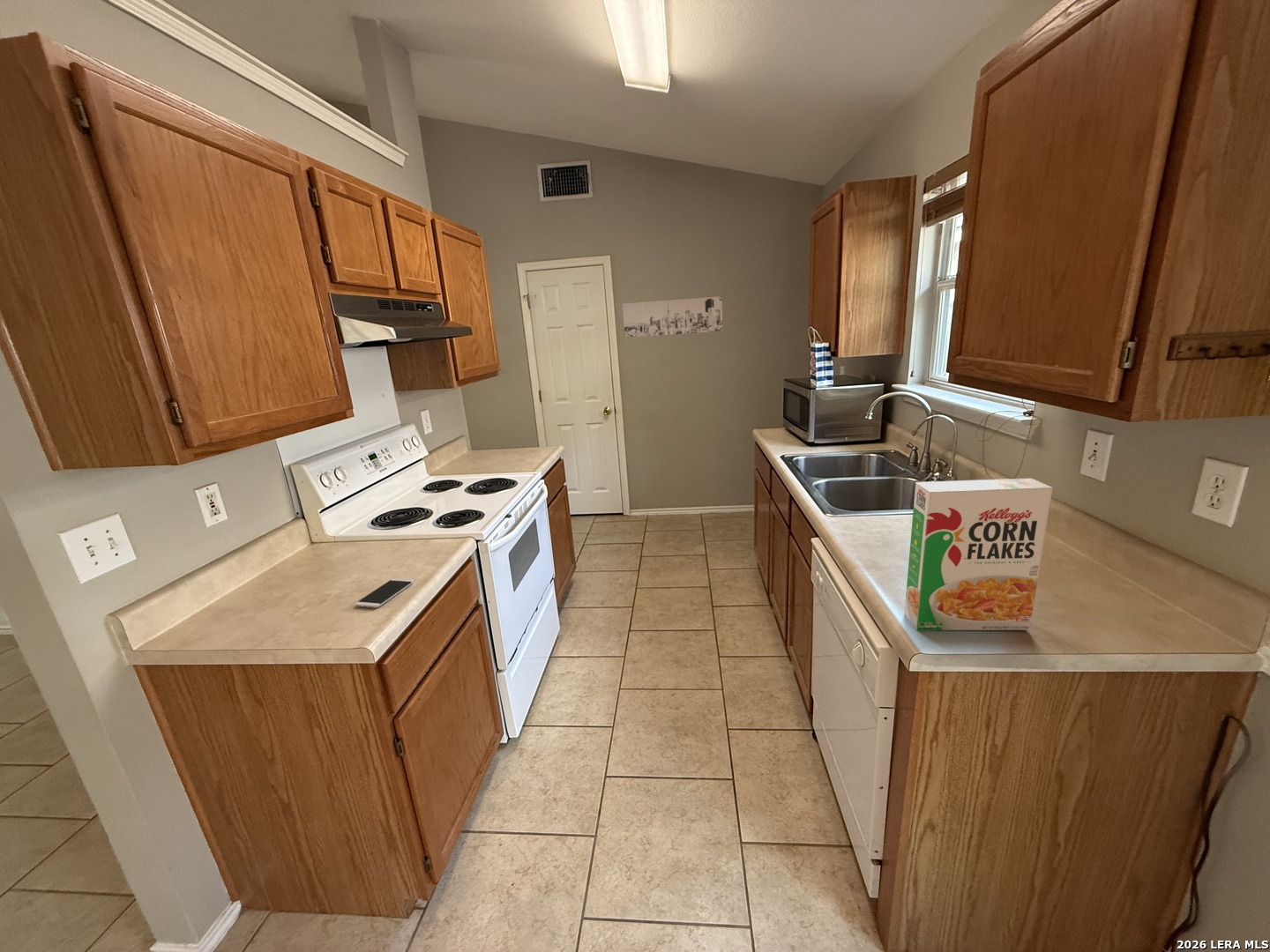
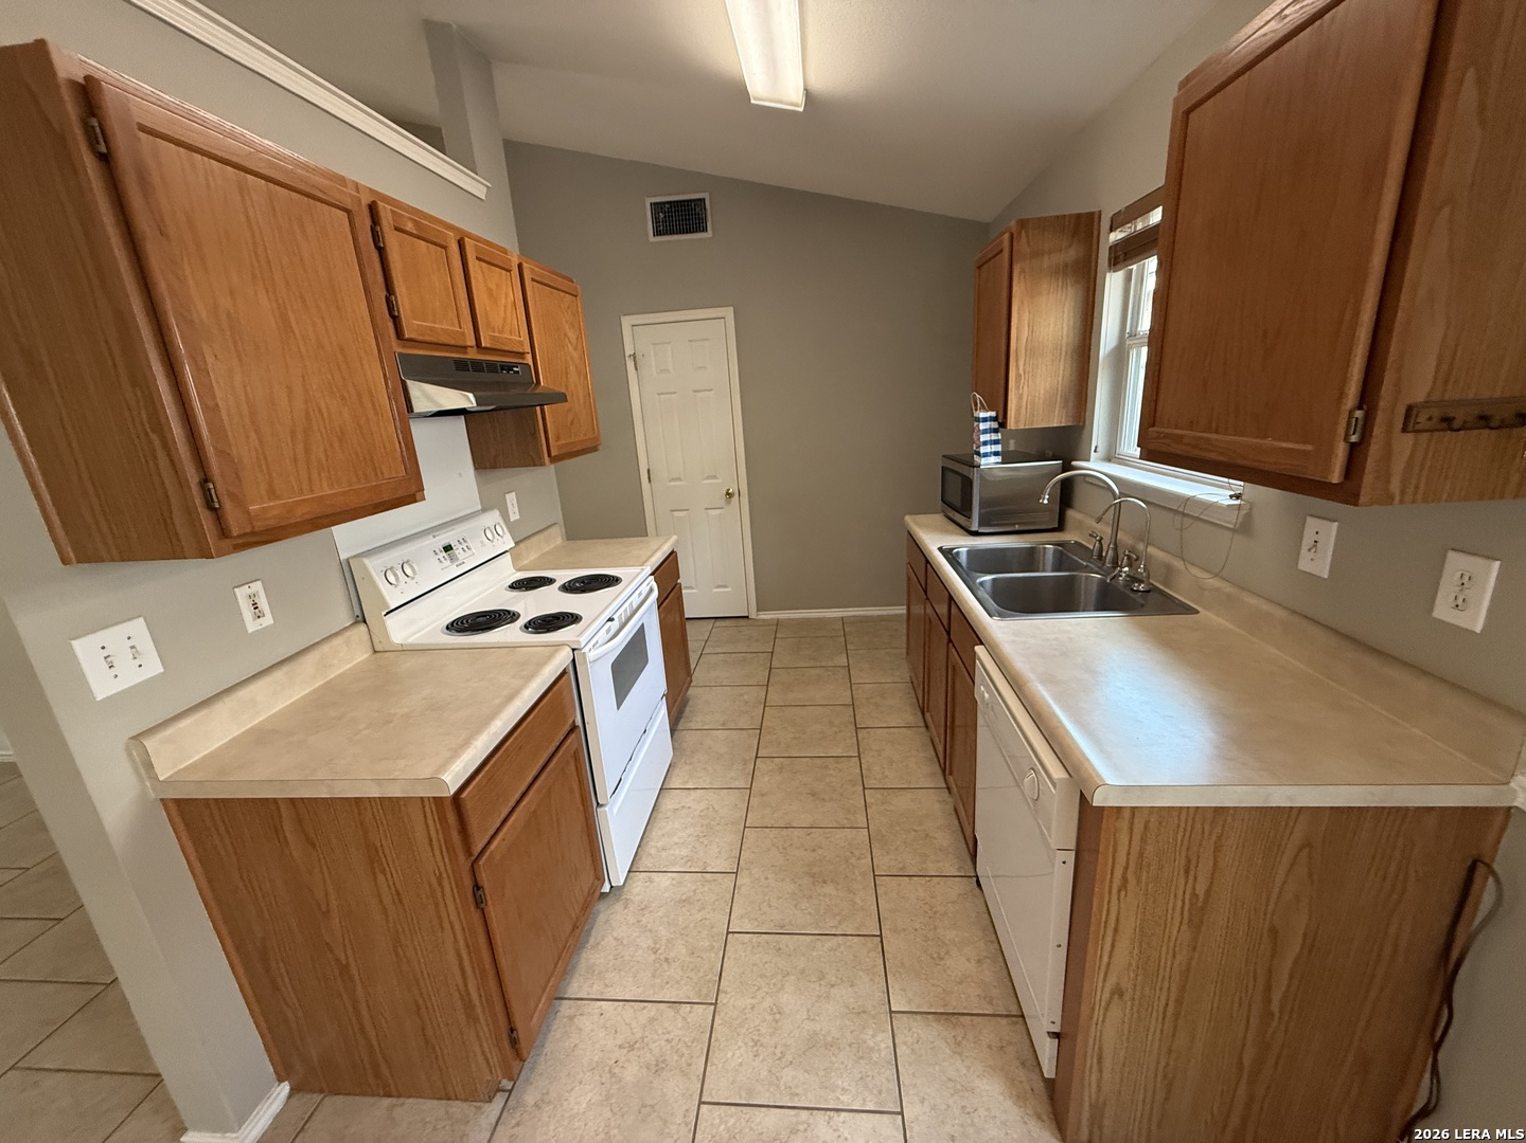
- smartphone (385, 592)
- cereal box (972, 555)
- wall art (672, 317)
